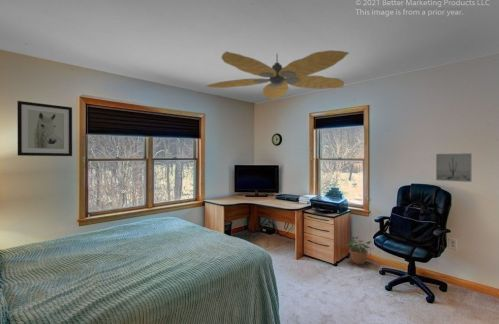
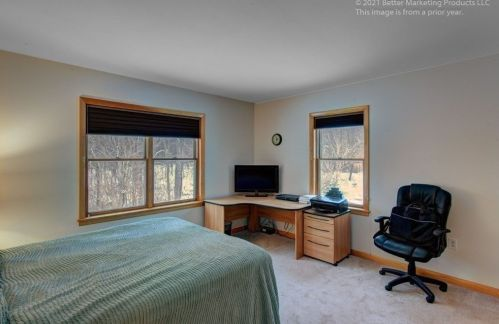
- wall art (453, 167)
- wall art (46, 130)
- potted plant (360, 250)
- ceiling fan (274, 70)
